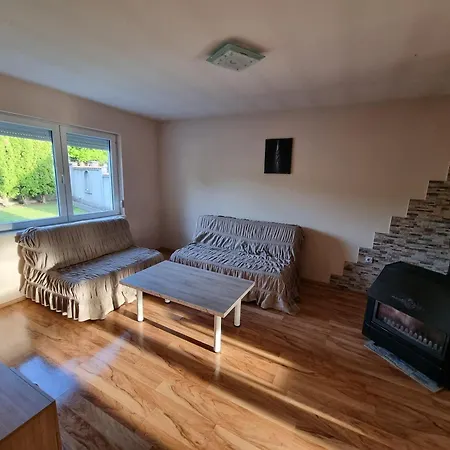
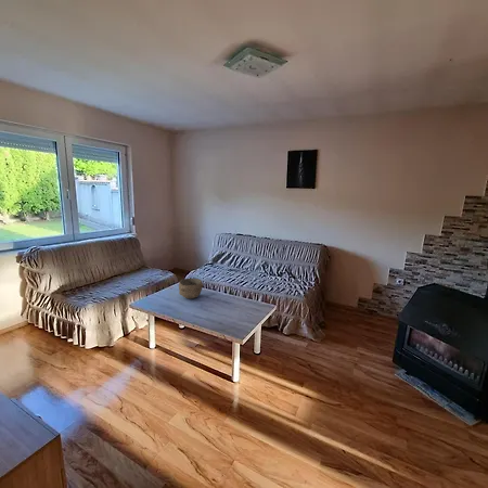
+ bowl (190, 288)
